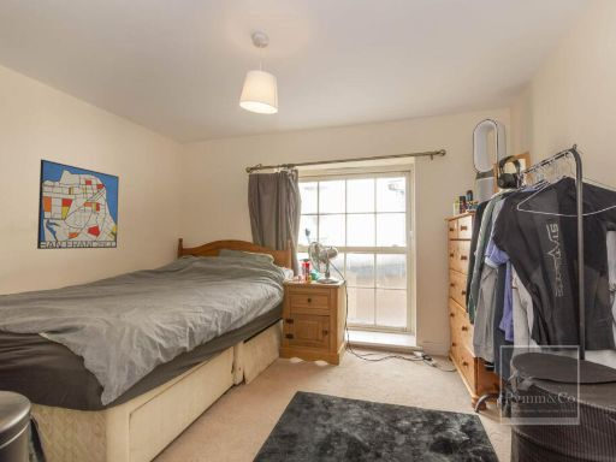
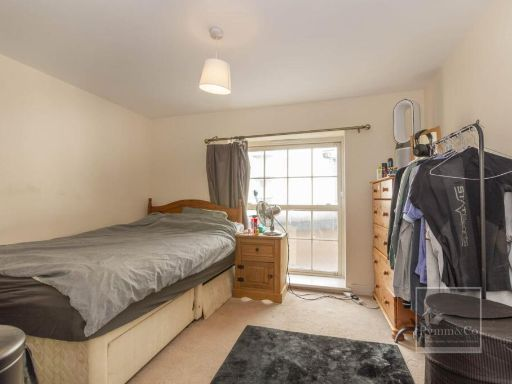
- wall art (82, 208)
